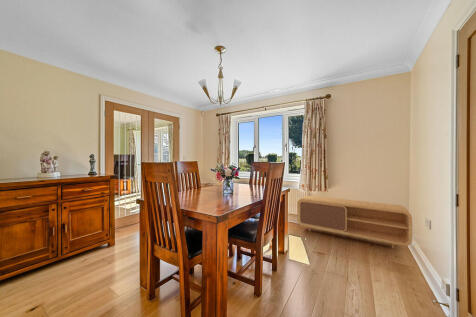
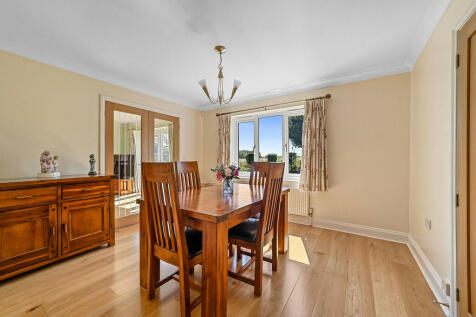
- tv stand (347, 219)
